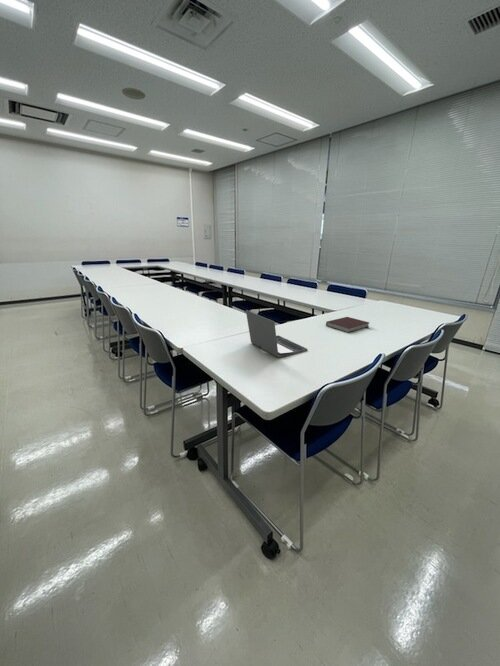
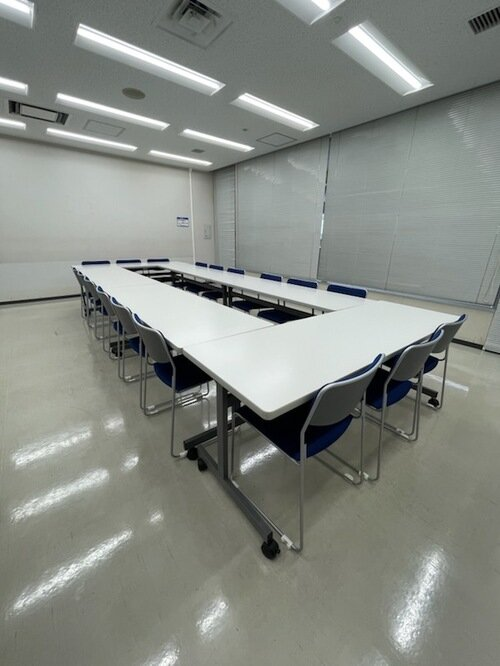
- notebook (347, 324)
- laptop (275, 330)
